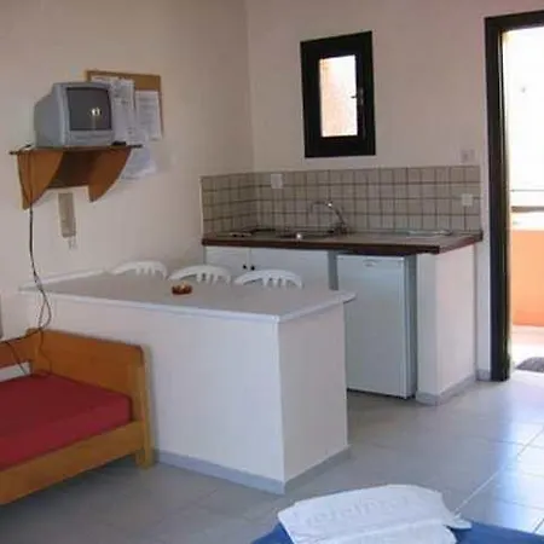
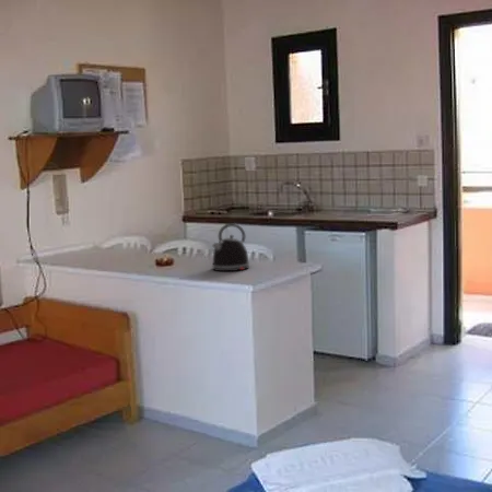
+ kettle (230, 245)
